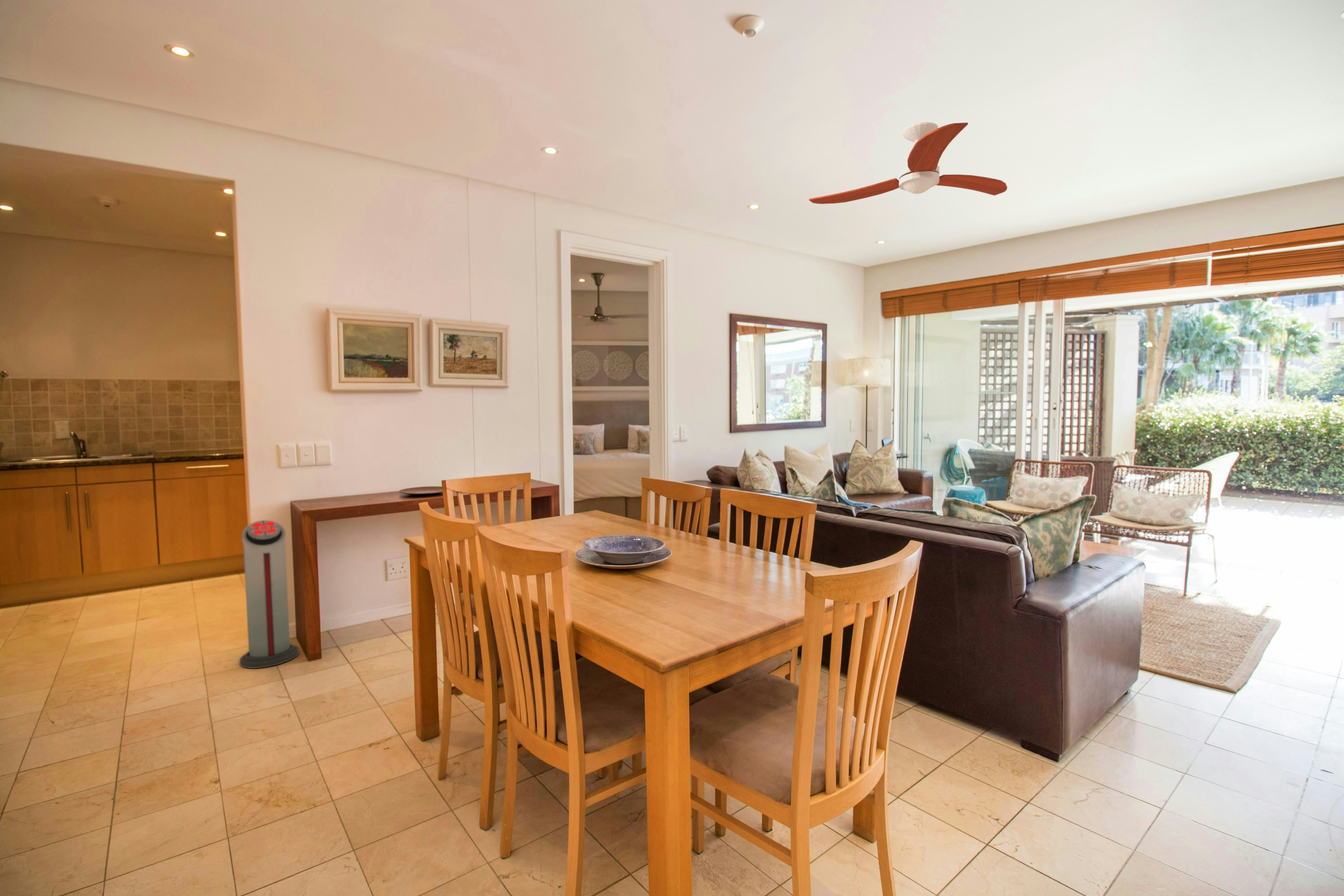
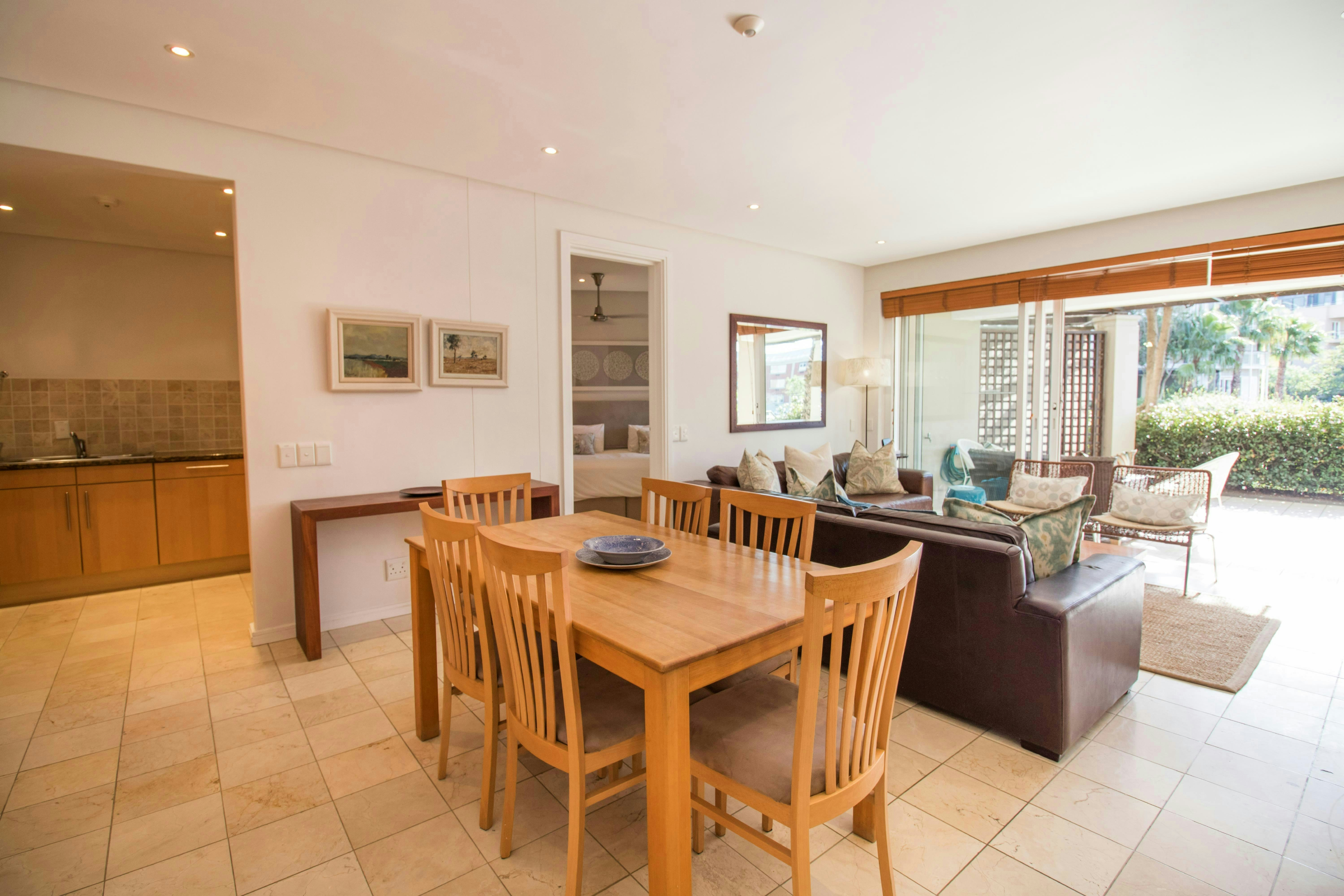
- ceiling fan (908, 158)
- air purifier (267, 590)
